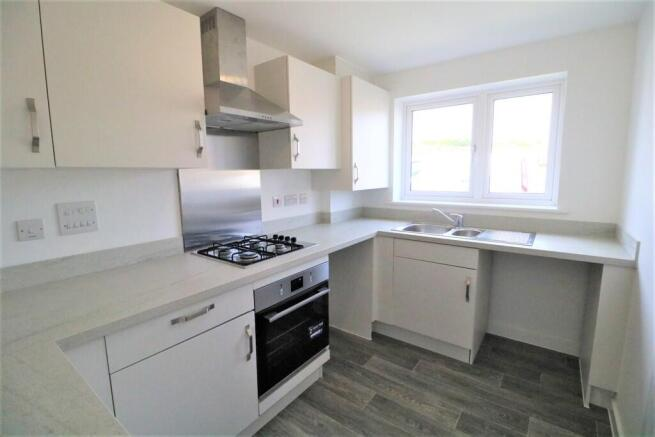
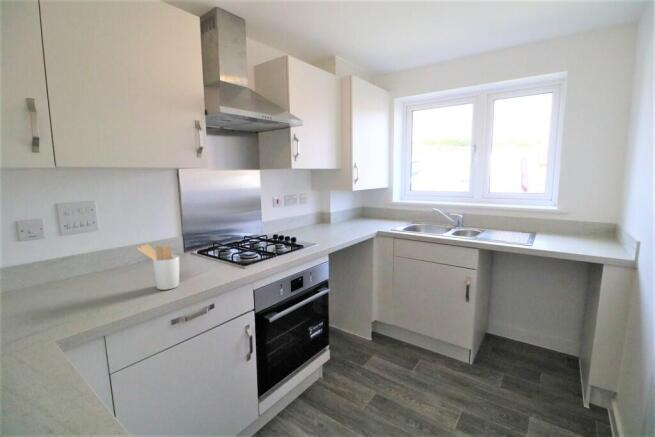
+ utensil holder (159, 265)
